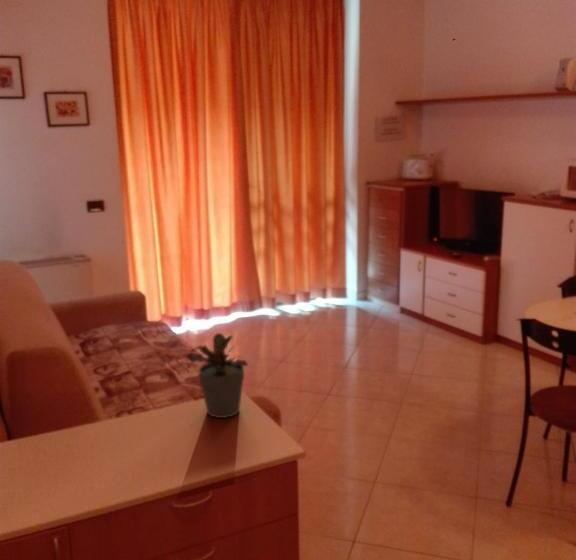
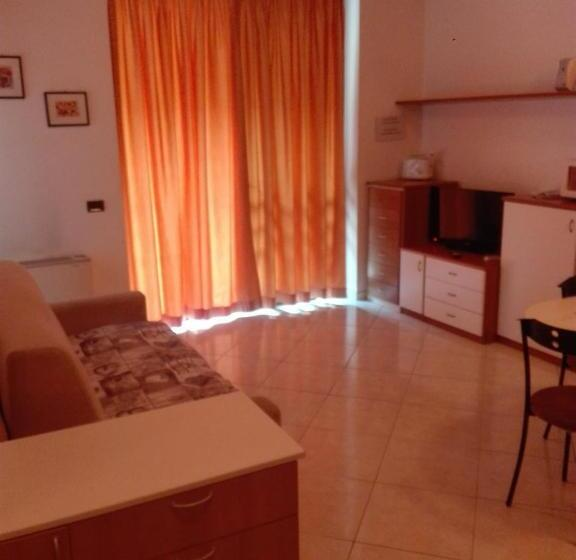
- potted plant (215, 372)
